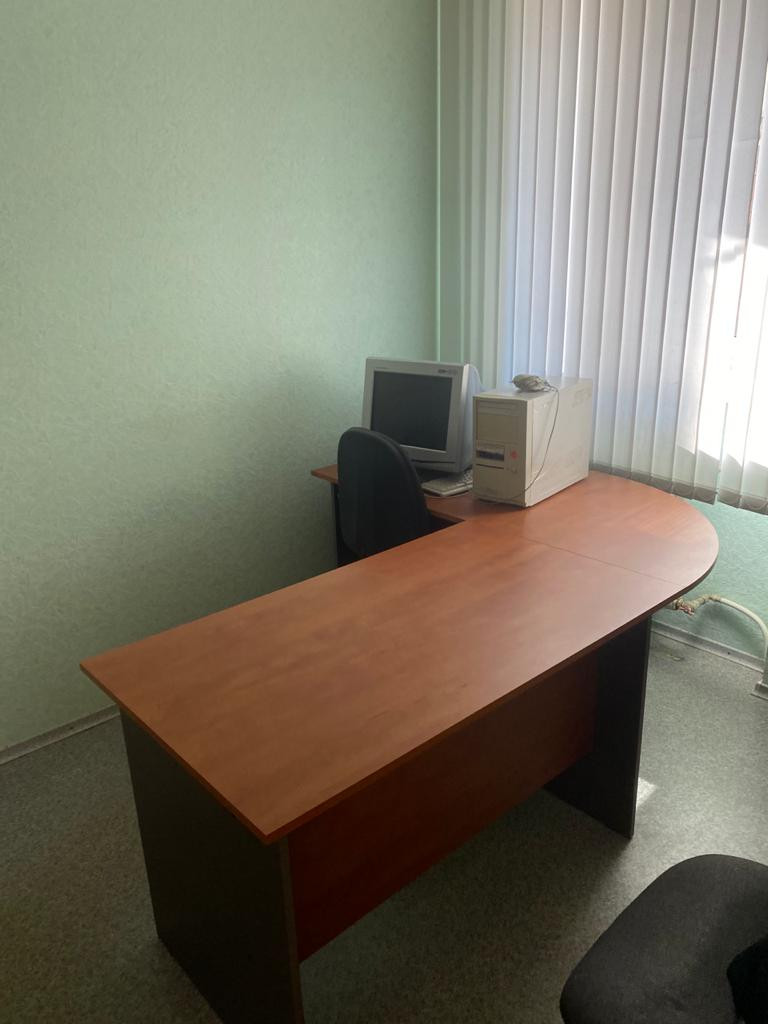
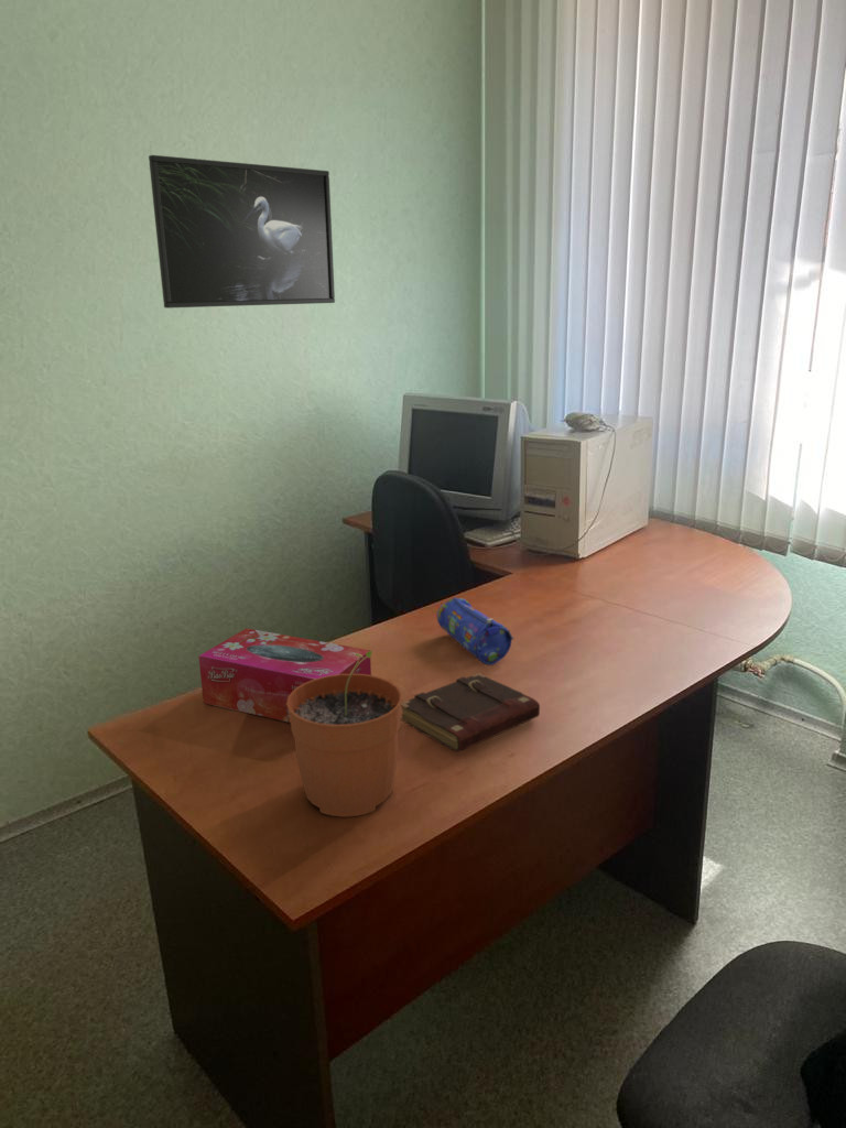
+ pencil case (473, 628)
+ book (468, 709)
+ plant pot (346, 722)
+ tissue box (286, 676)
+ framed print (250, 236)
